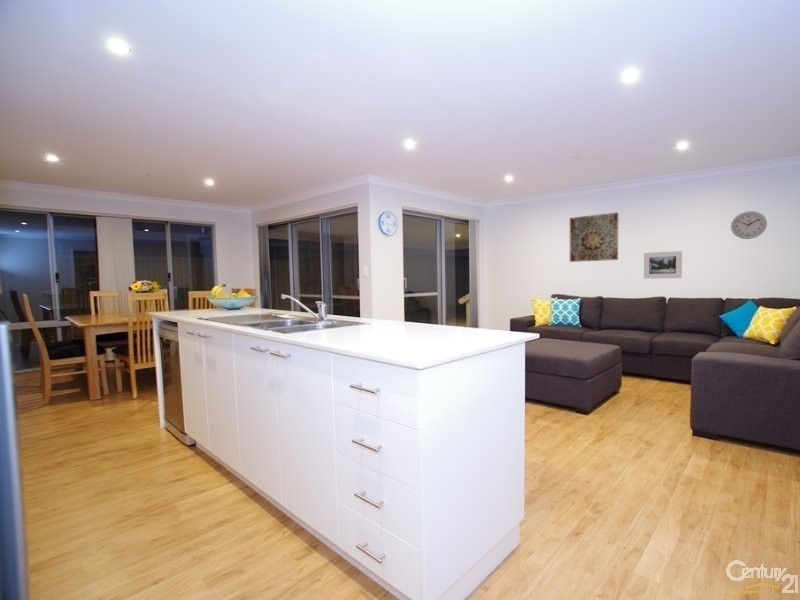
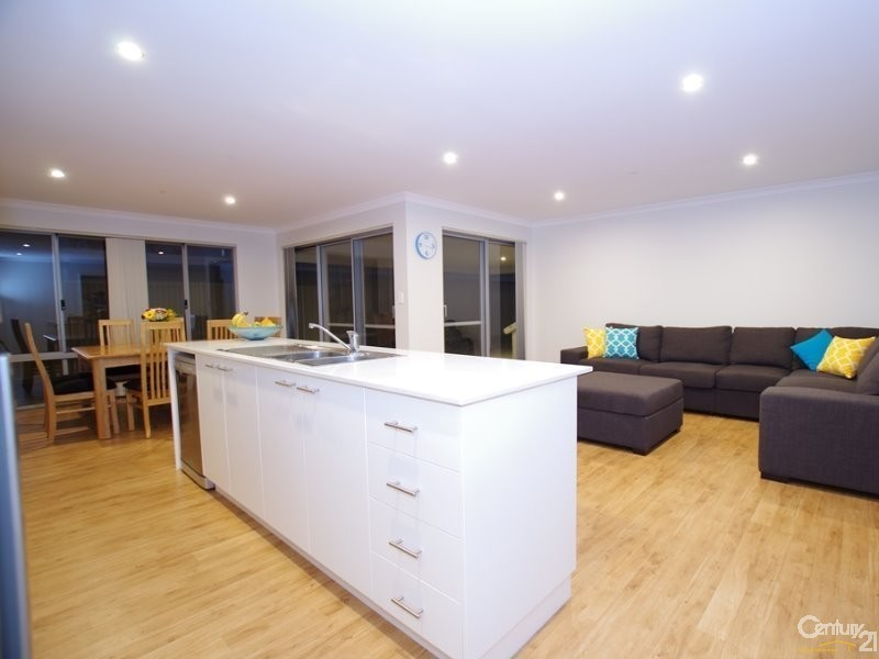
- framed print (662, 265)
- wall art (593, 238)
- wall clock (748, 225)
